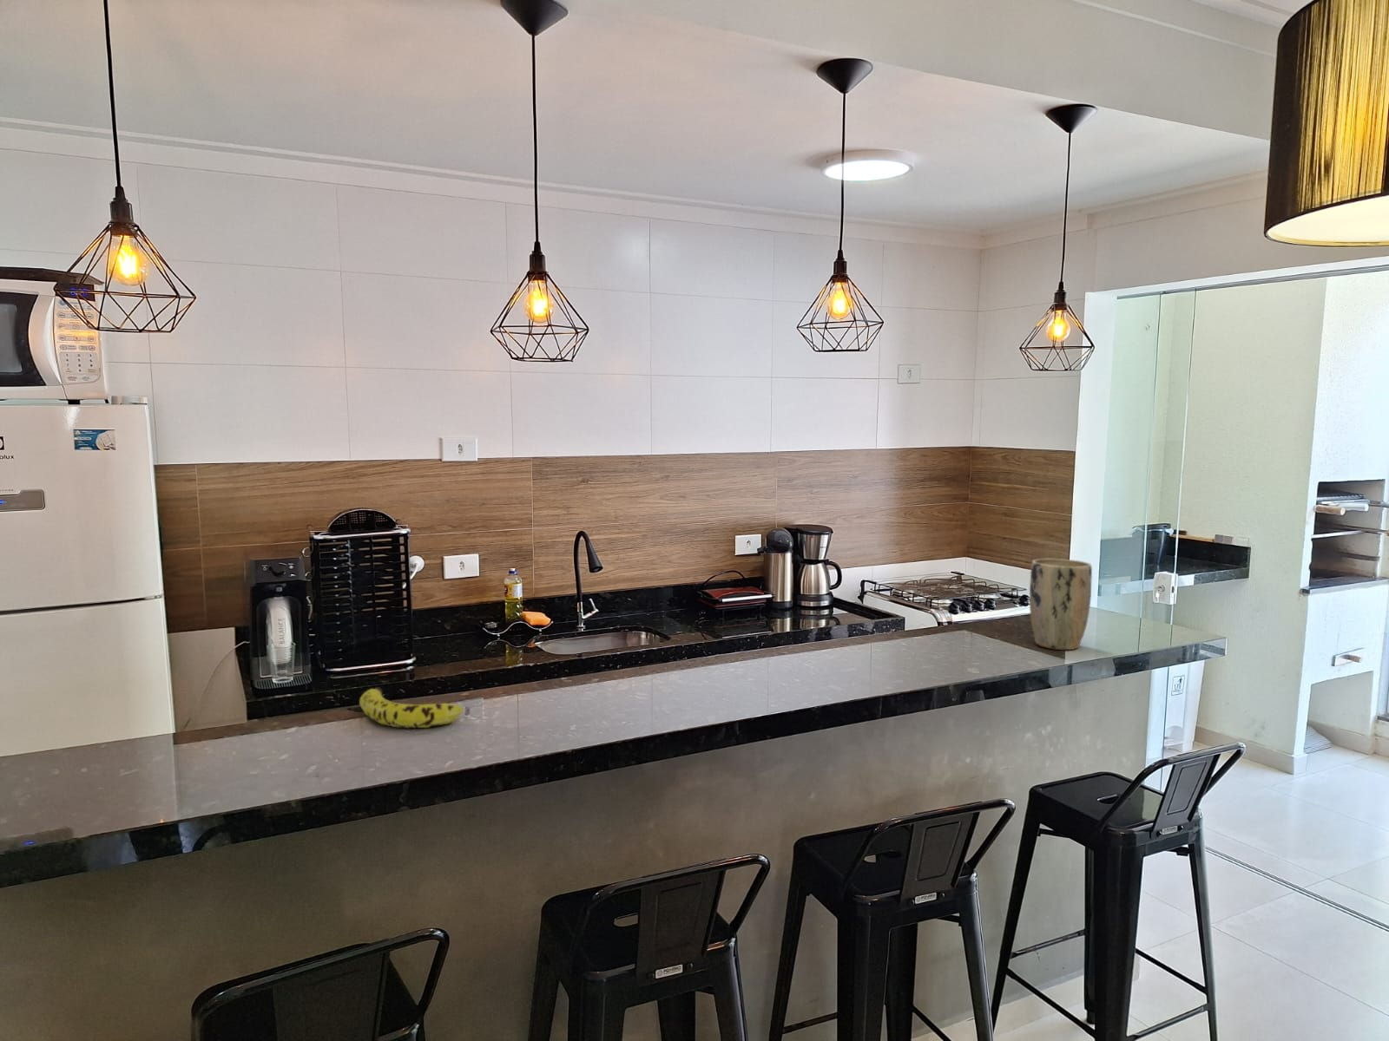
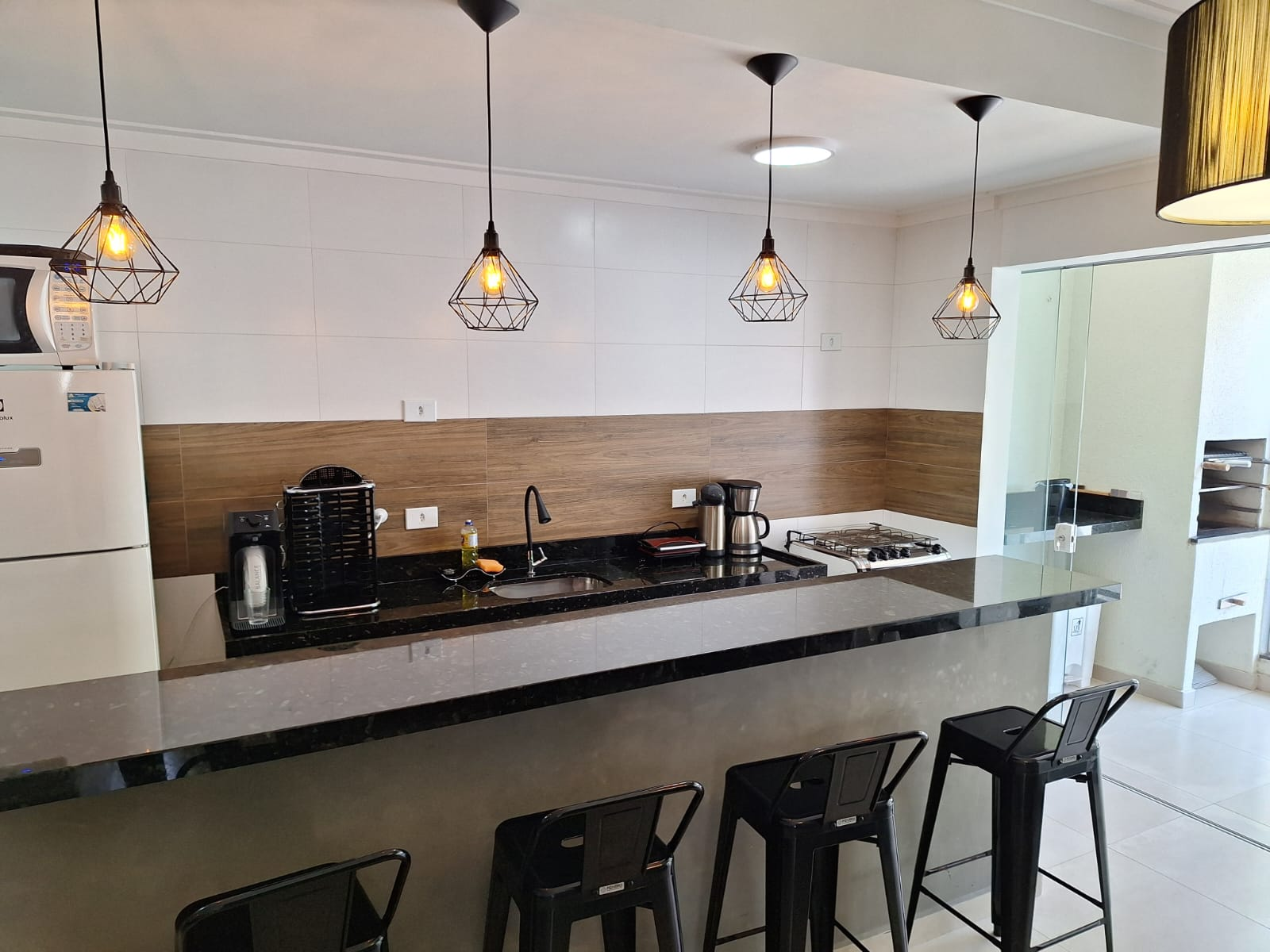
- plant pot (1059, 604)
- fruit (410, 704)
